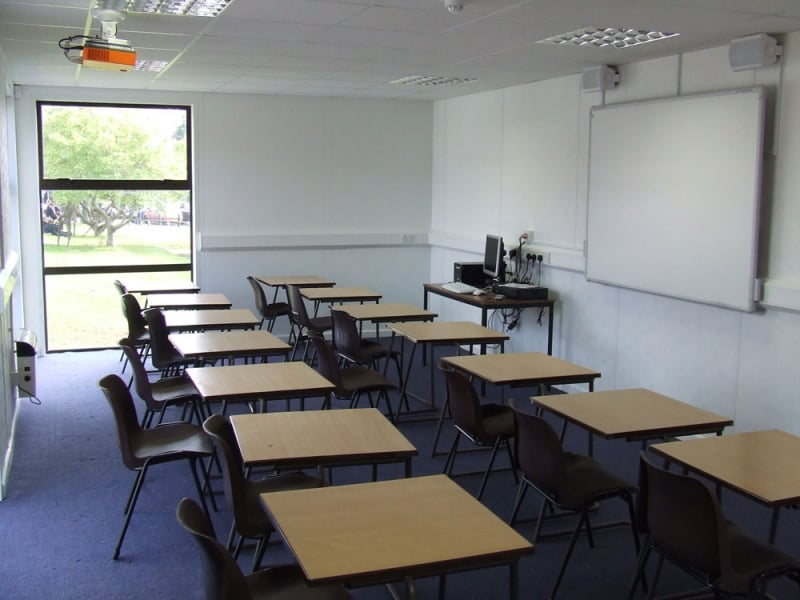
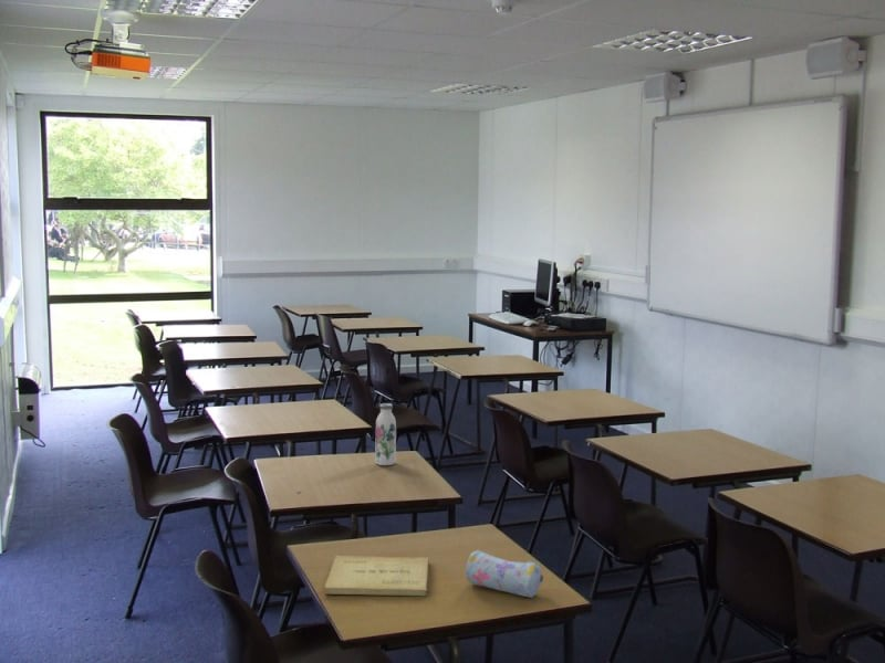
+ book (378, 575)
+ pencil case (502, 573)
+ water bottle (385, 433)
